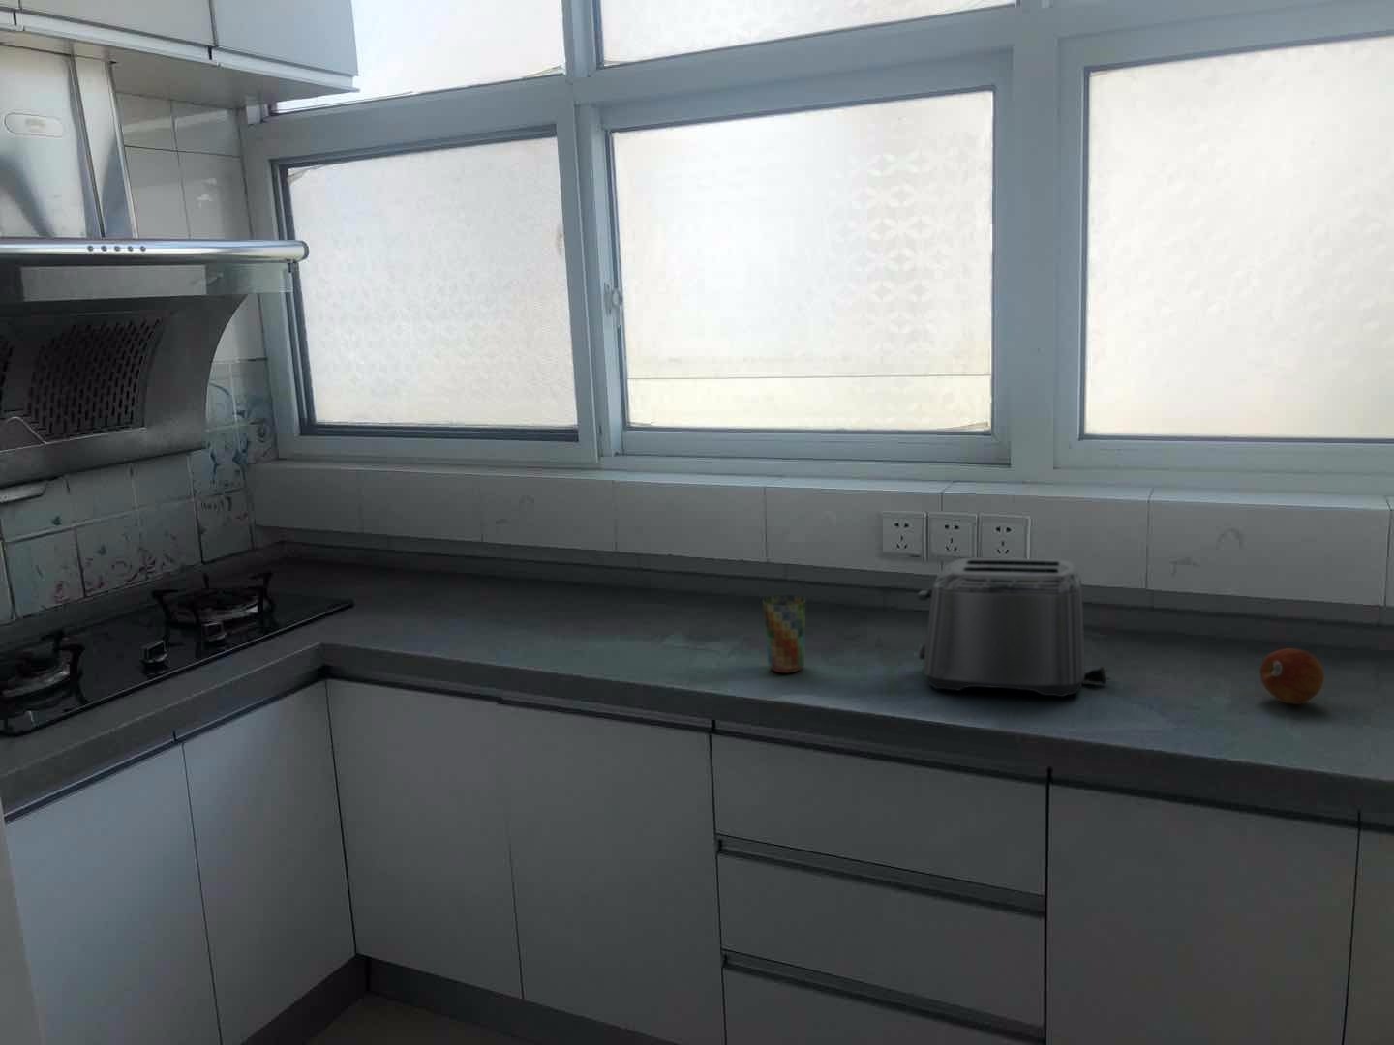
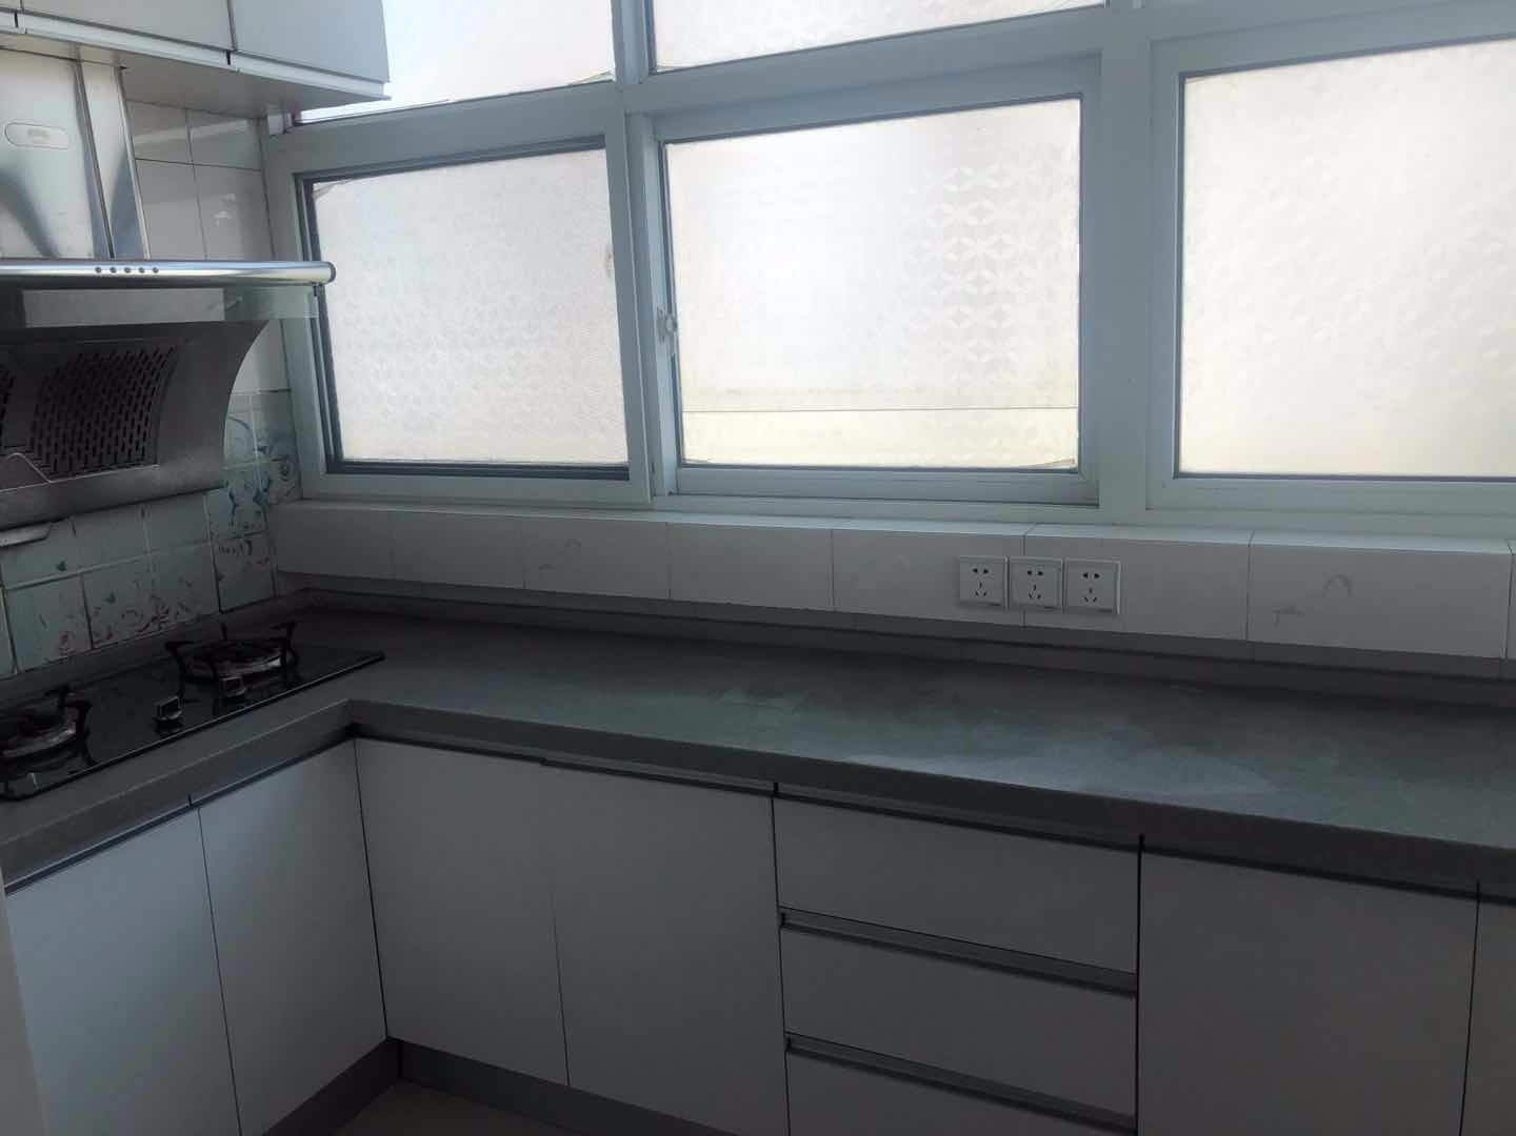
- toaster (1012, 625)
- fruit (1291, 676)
- cup (785, 633)
